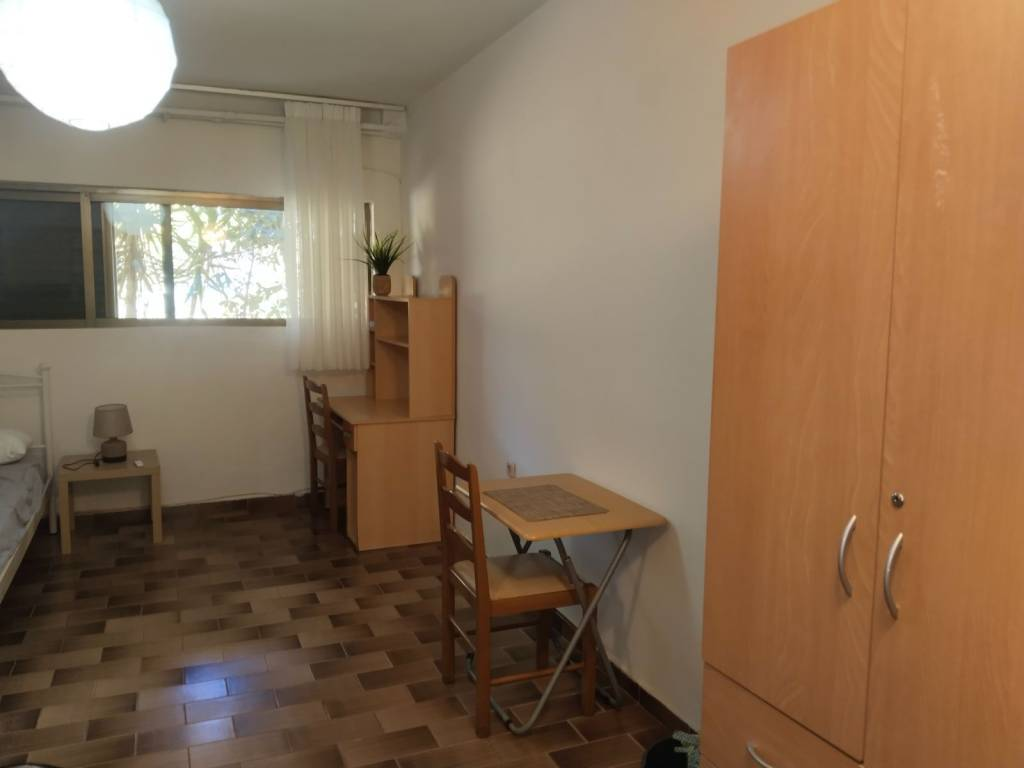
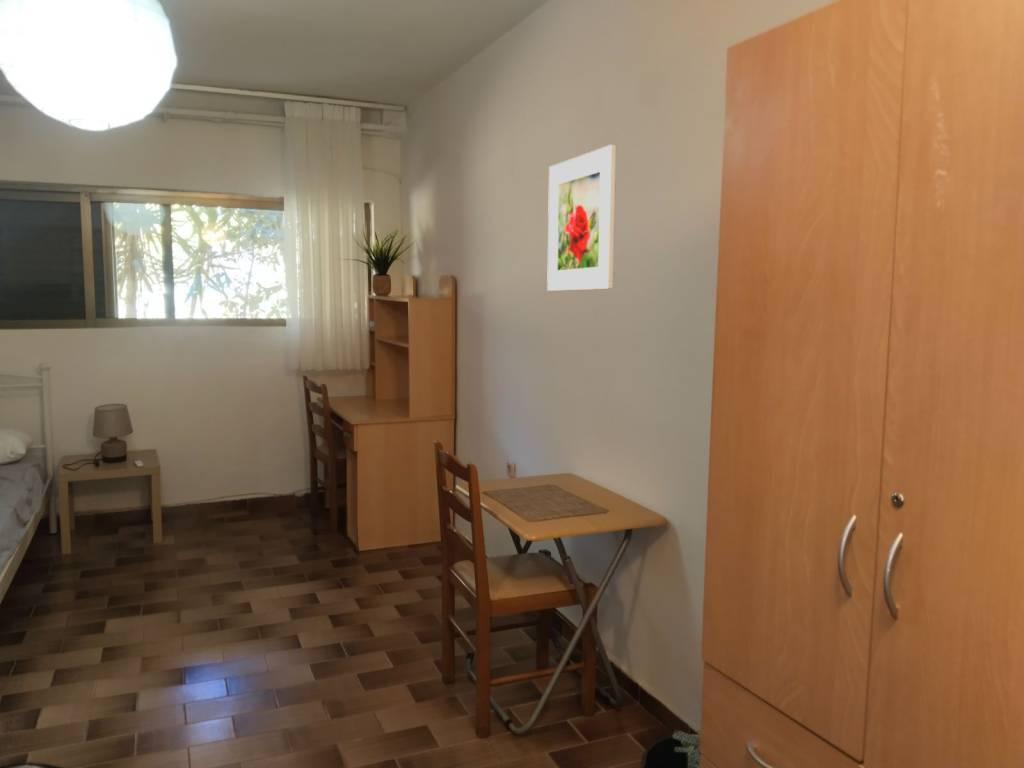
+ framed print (578, 223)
